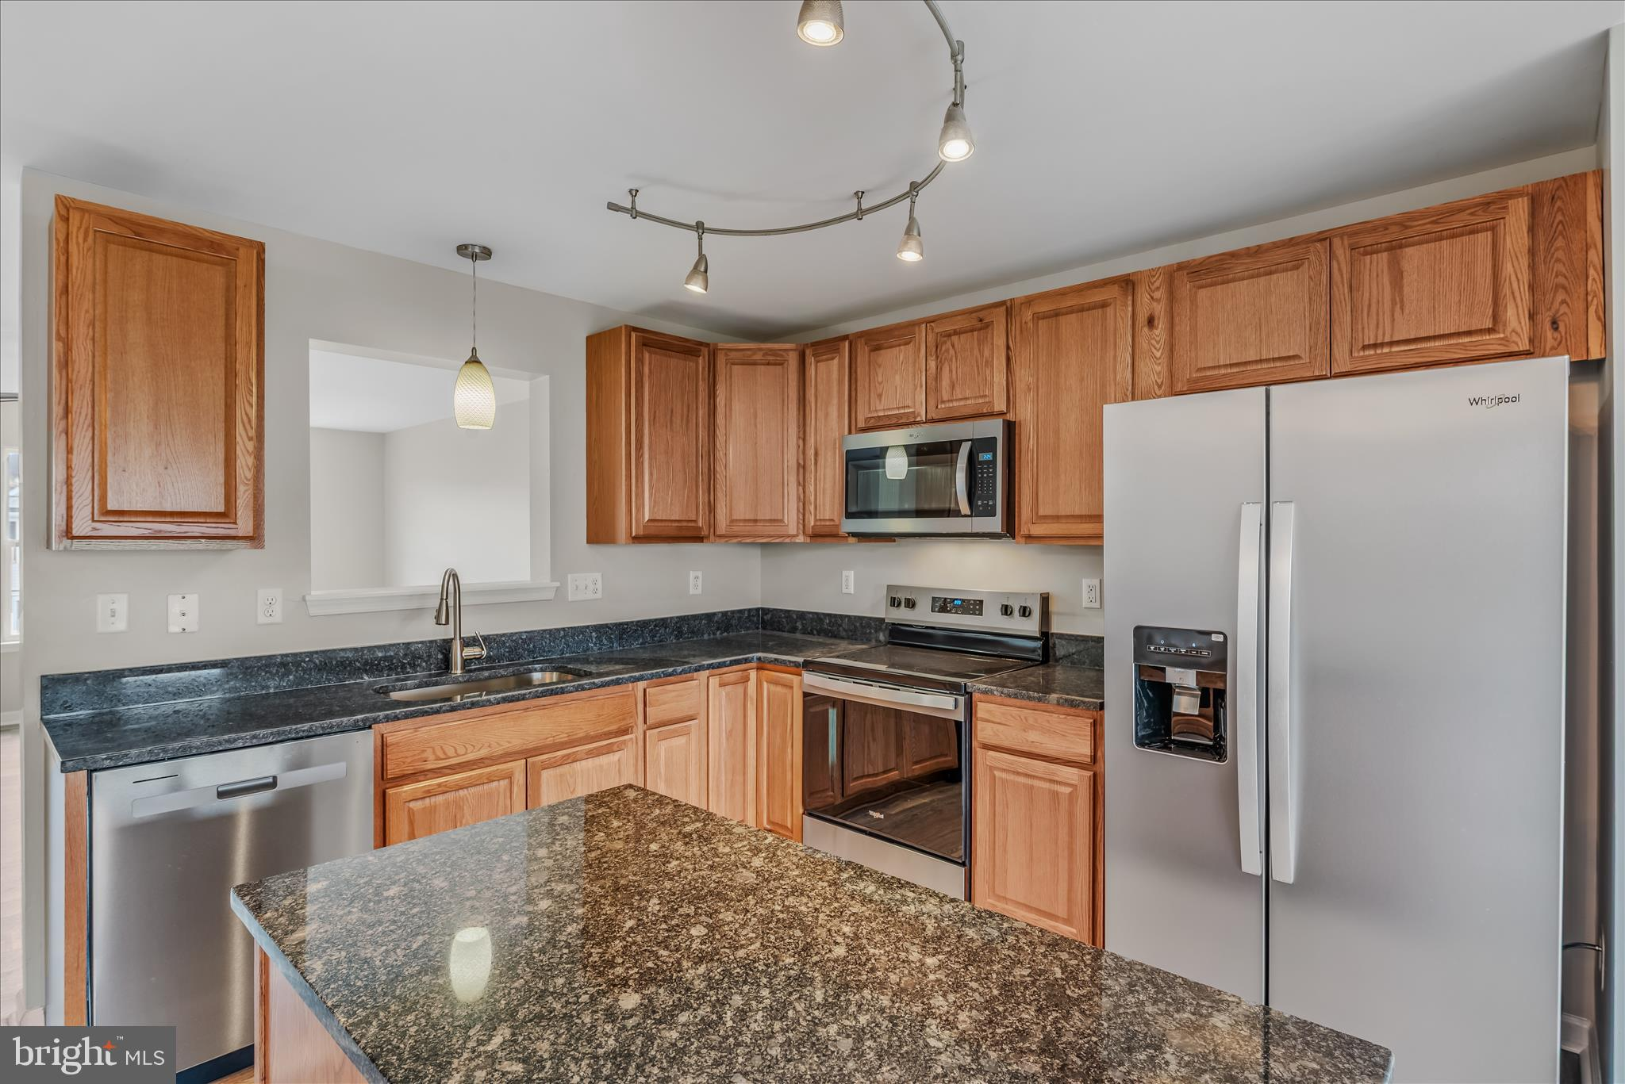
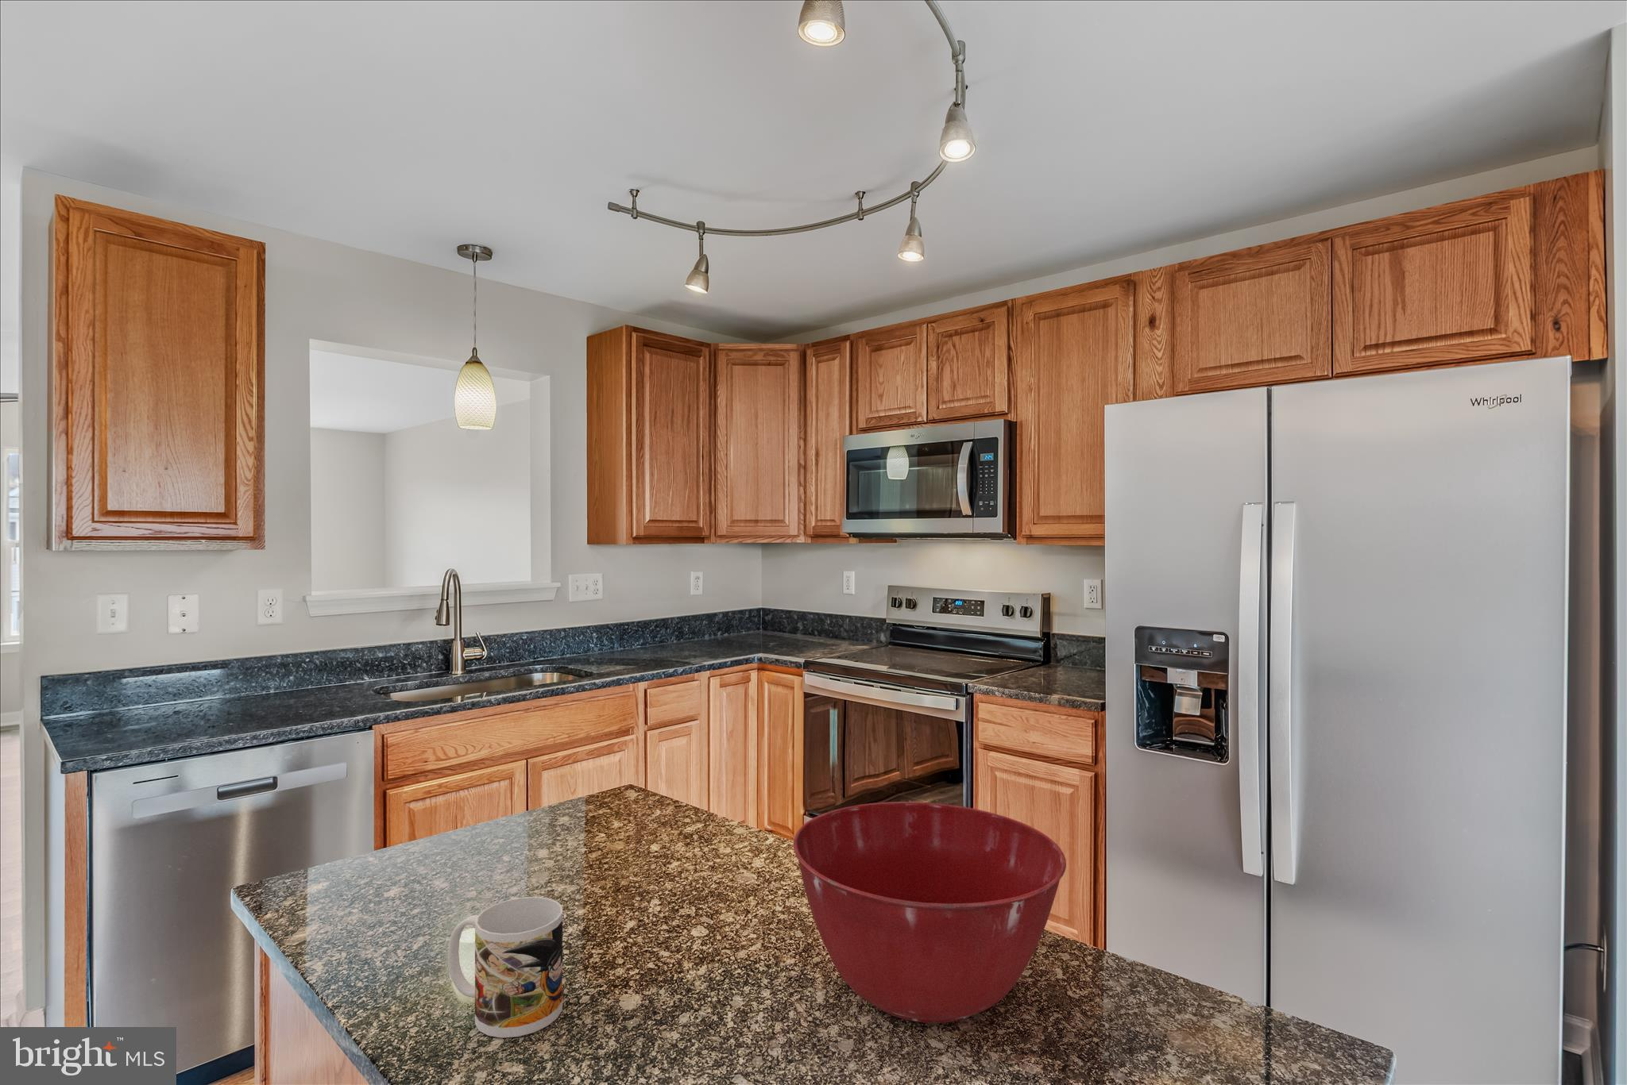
+ mug (503, 961)
+ mixing bowl (926, 914)
